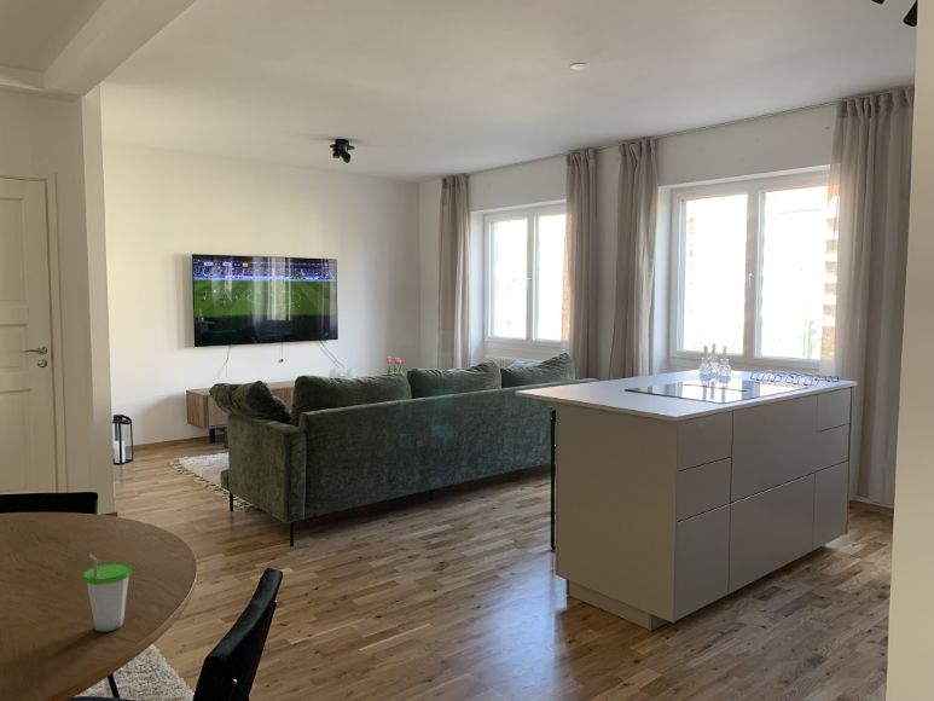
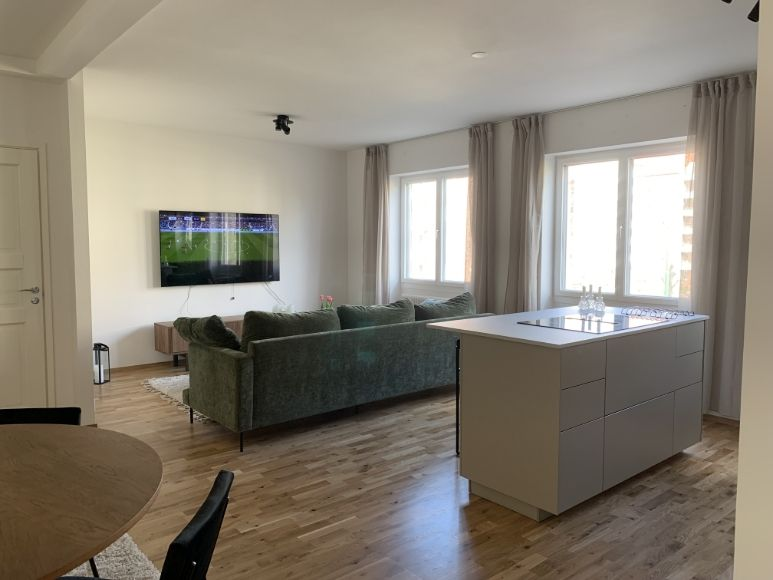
- cup (108, 585)
